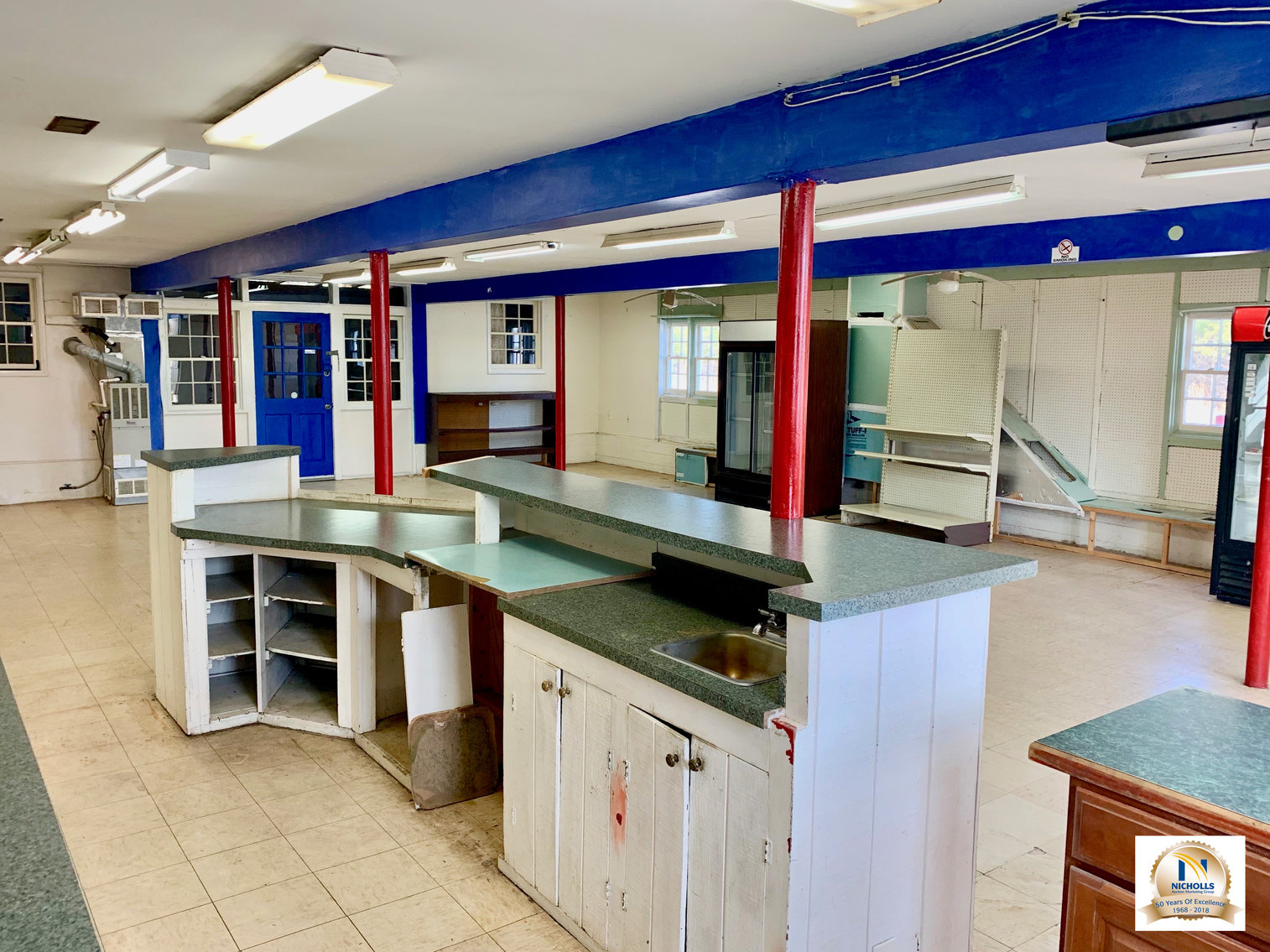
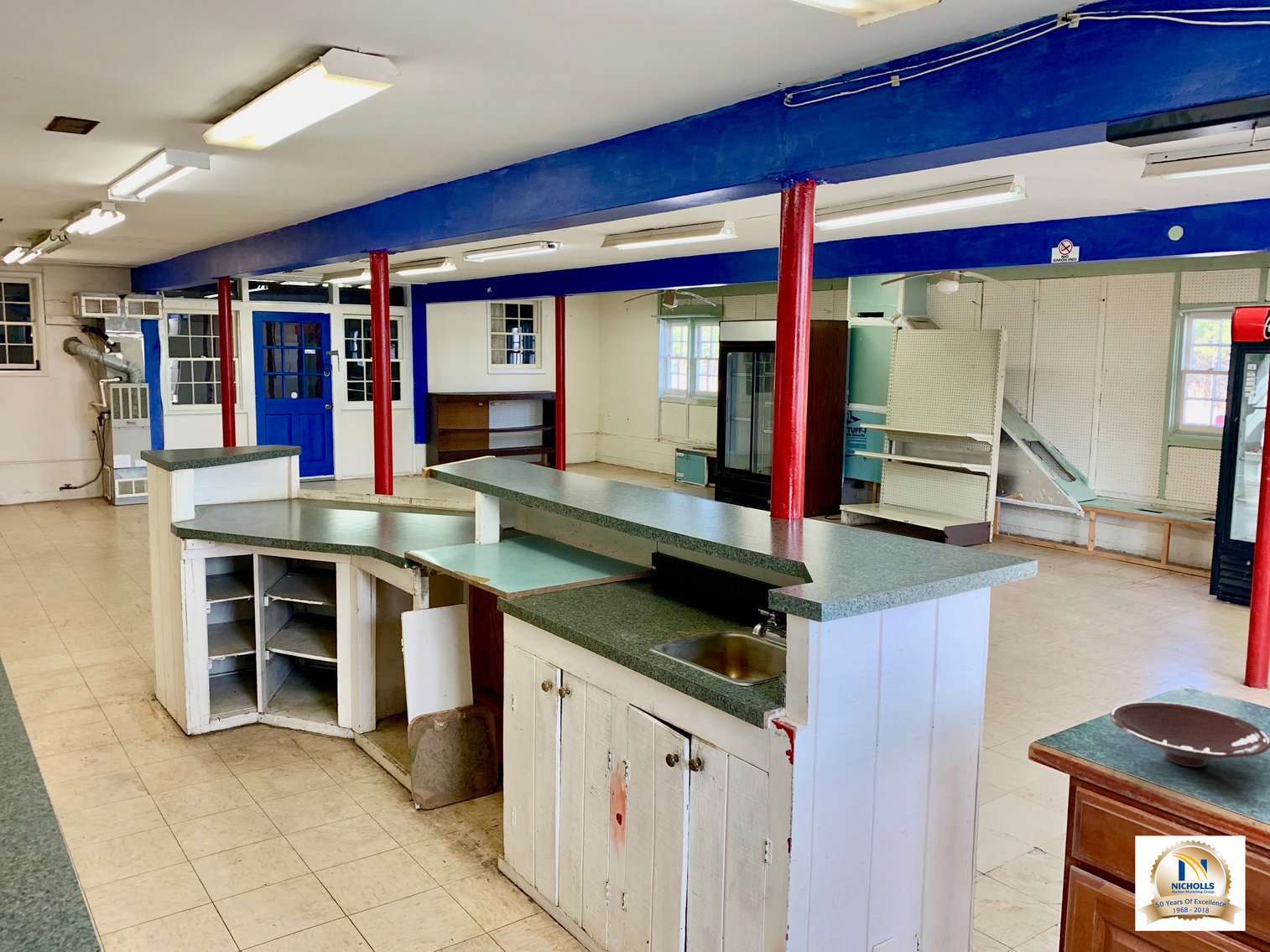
+ bowl (1186, 742)
